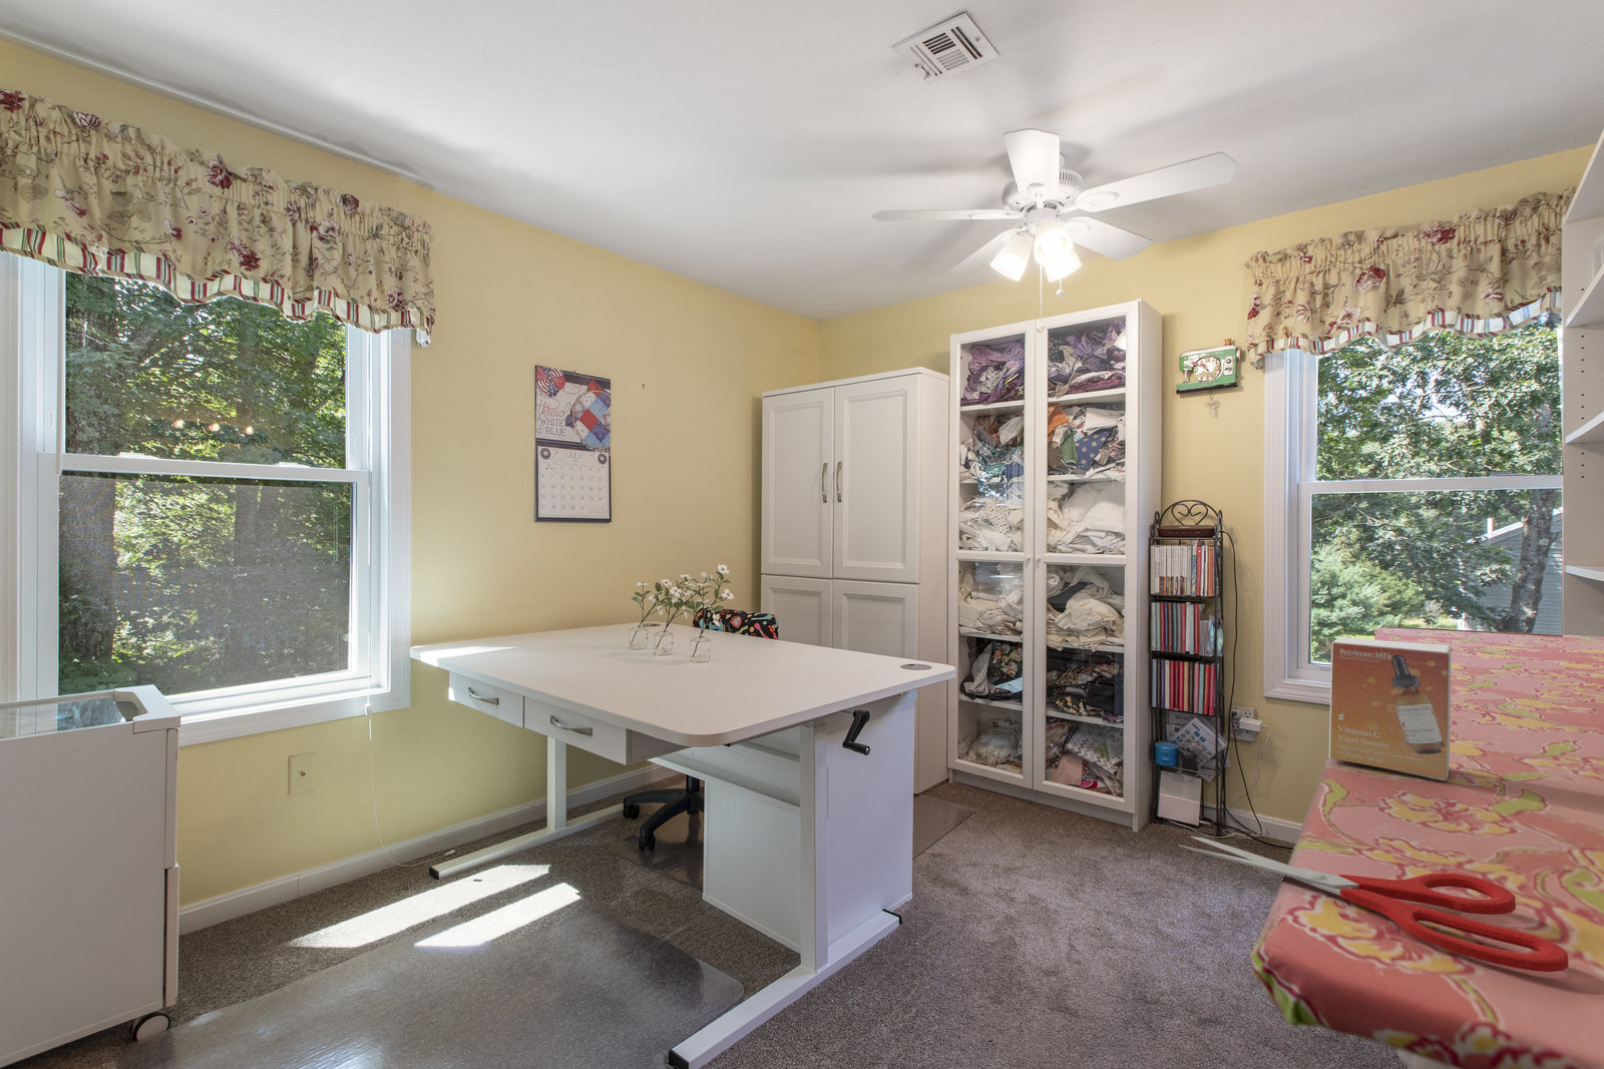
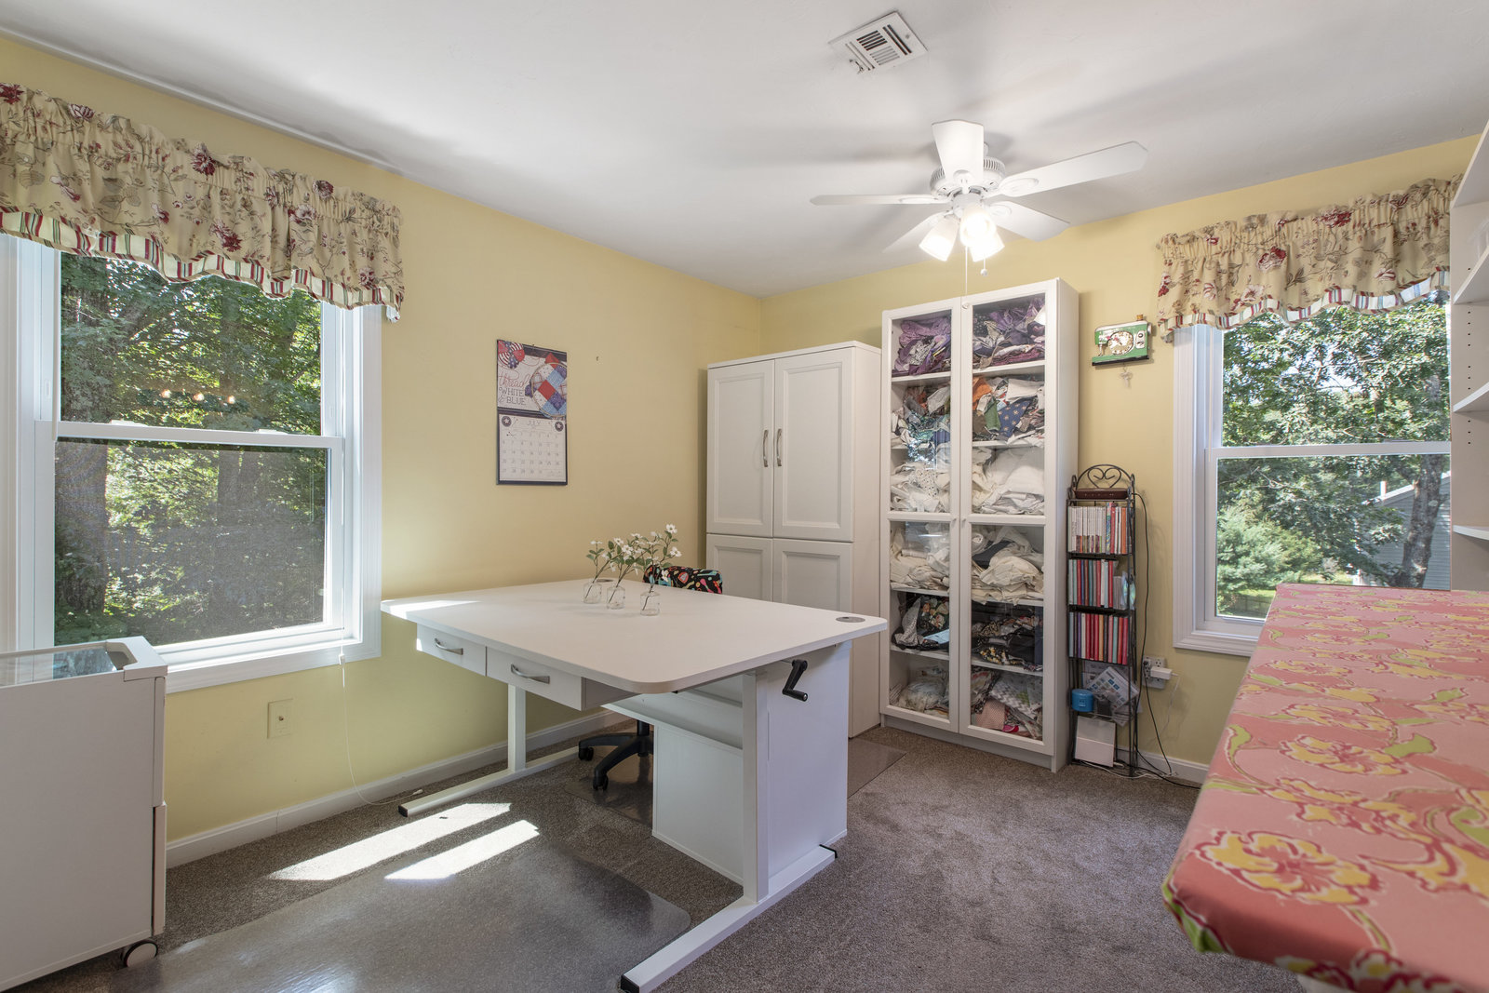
- small box (1388, 703)
- scissors (1347, 878)
